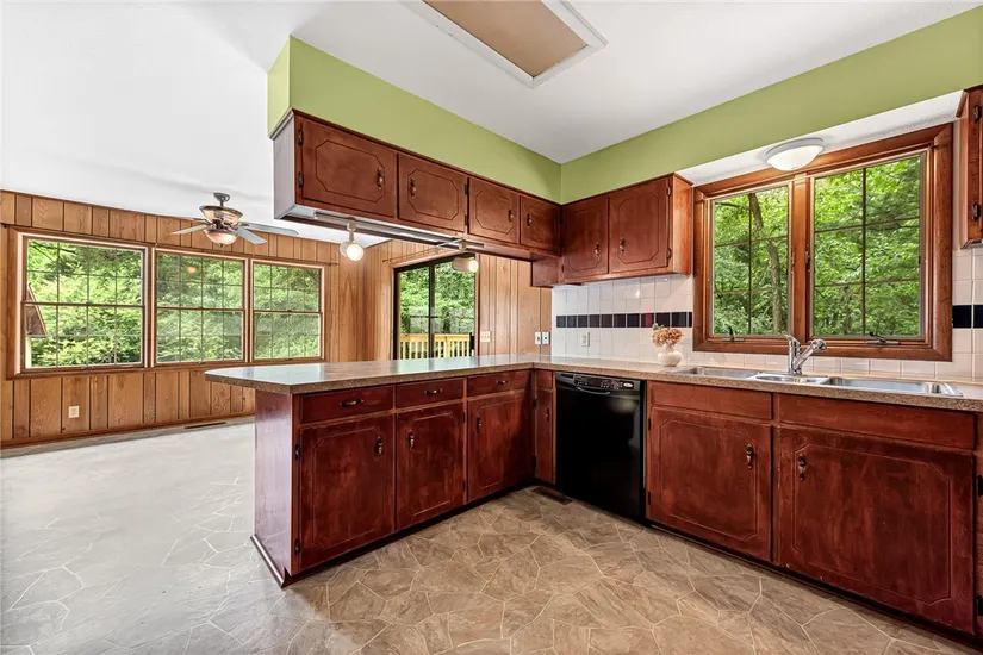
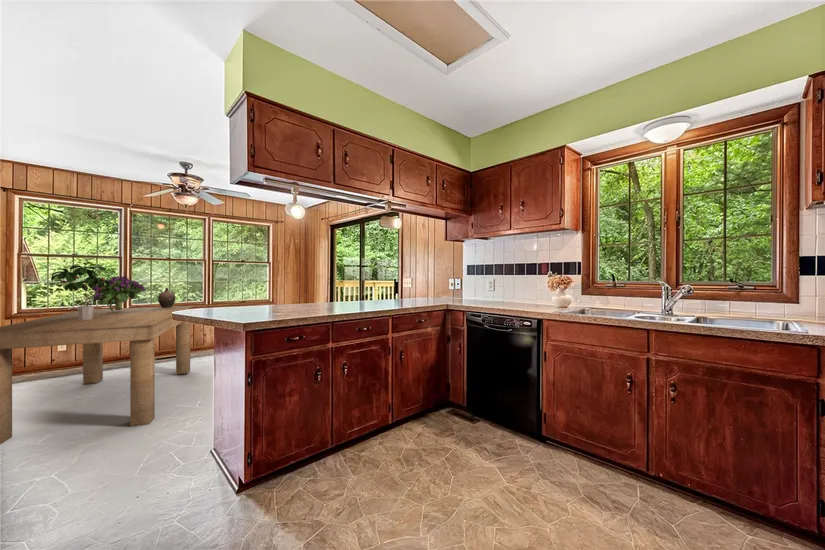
+ ceramic jug (166, 297)
+ bouquet (118, 293)
+ dining table (102, 357)
+ potted plant (86, 291)
